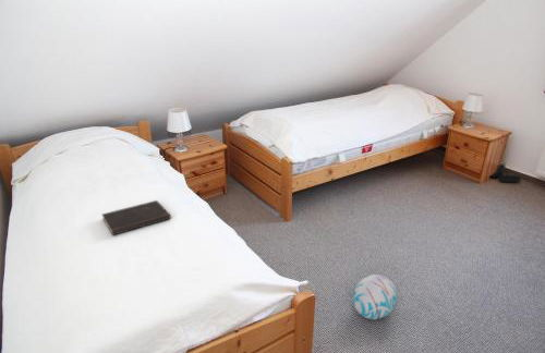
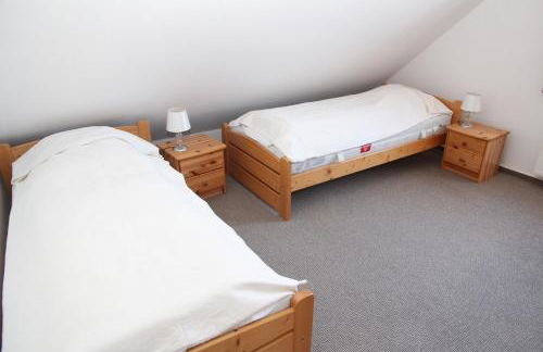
- boots (507, 173)
- ball (375, 296)
- hardcover book (136, 217)
